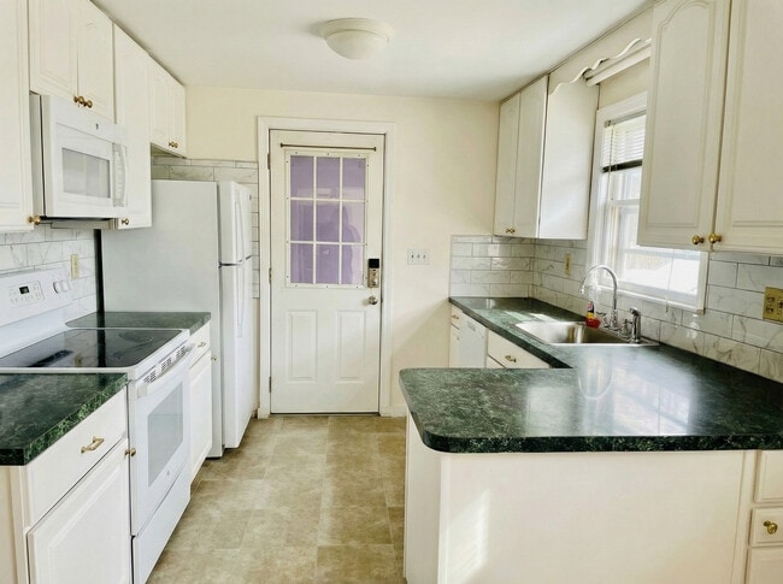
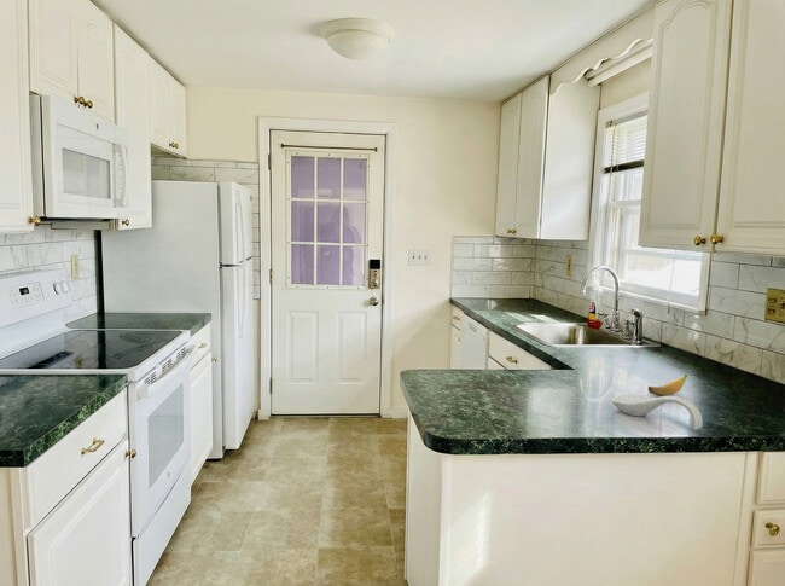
+ banana (668, 385)
+ spoon rest (655, 405)
